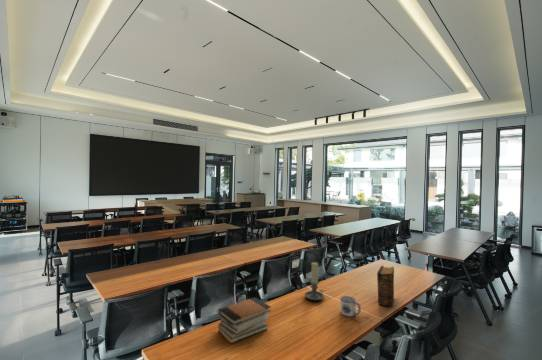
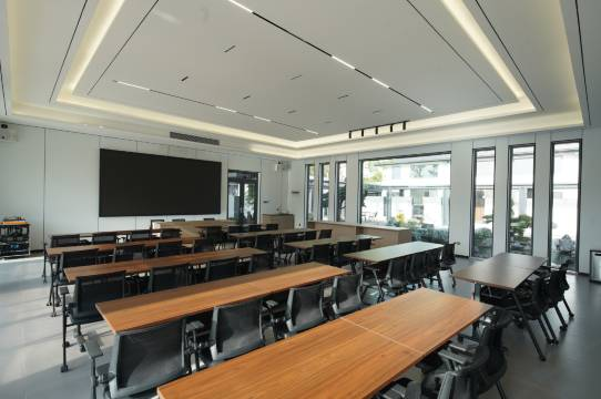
- book (385, 284)
- candle holder (315, 279)
- book stack (244, 318)
- mug (350, 307)
